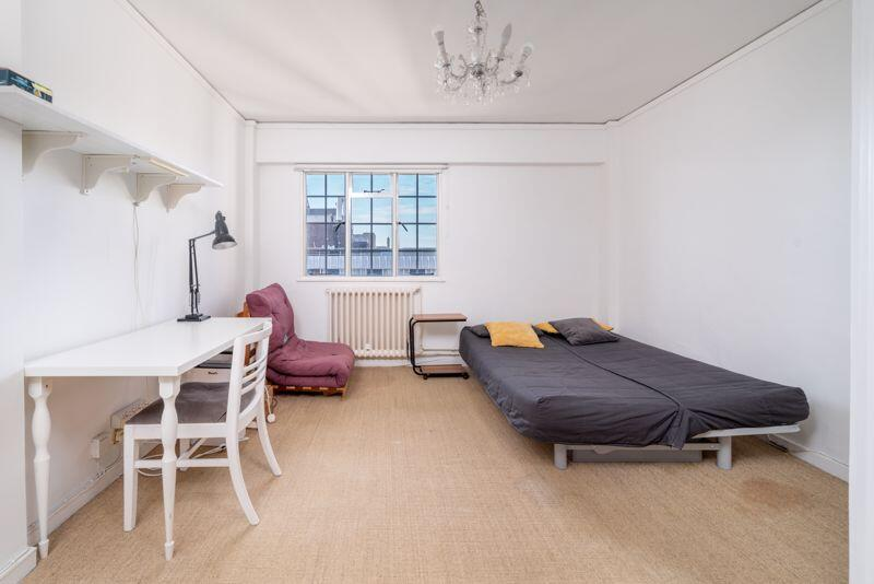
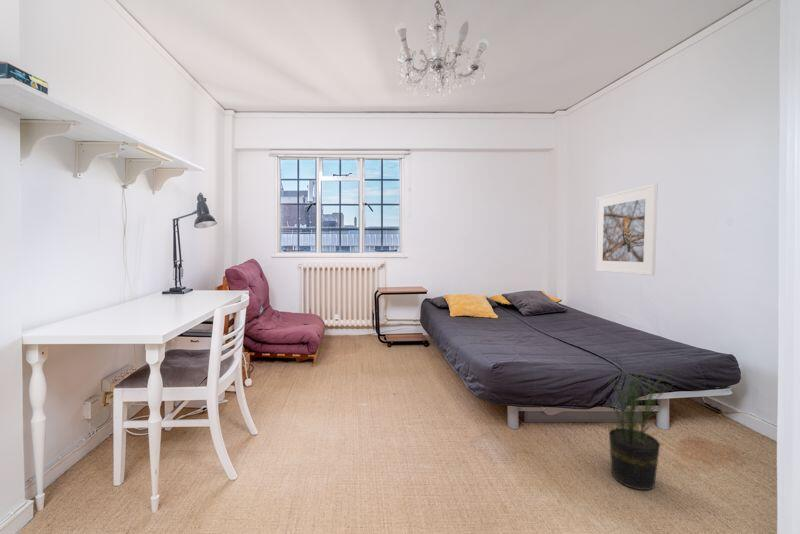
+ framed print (622, 232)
+ potted plant (636, 417)
